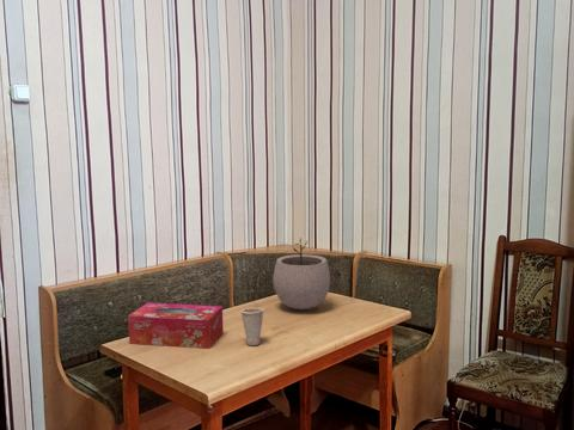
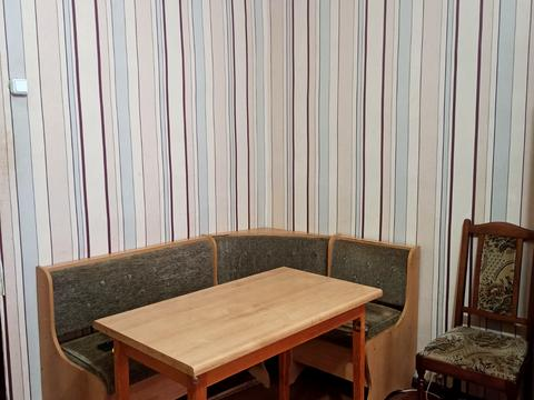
- plant pot (301, 272)
- tissue box (177, 324)
- cup (252, 325)
